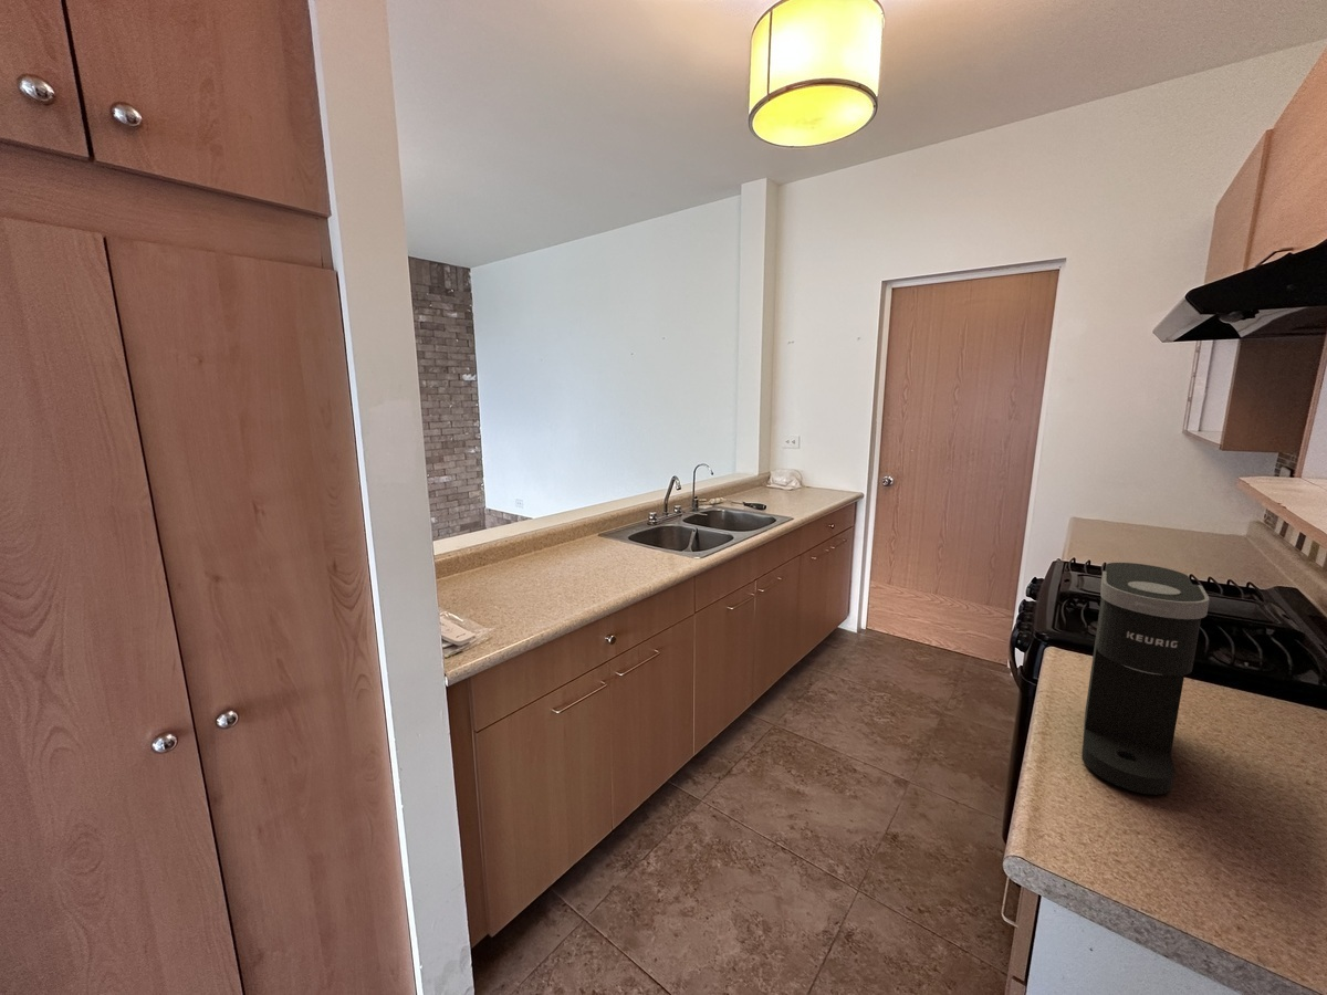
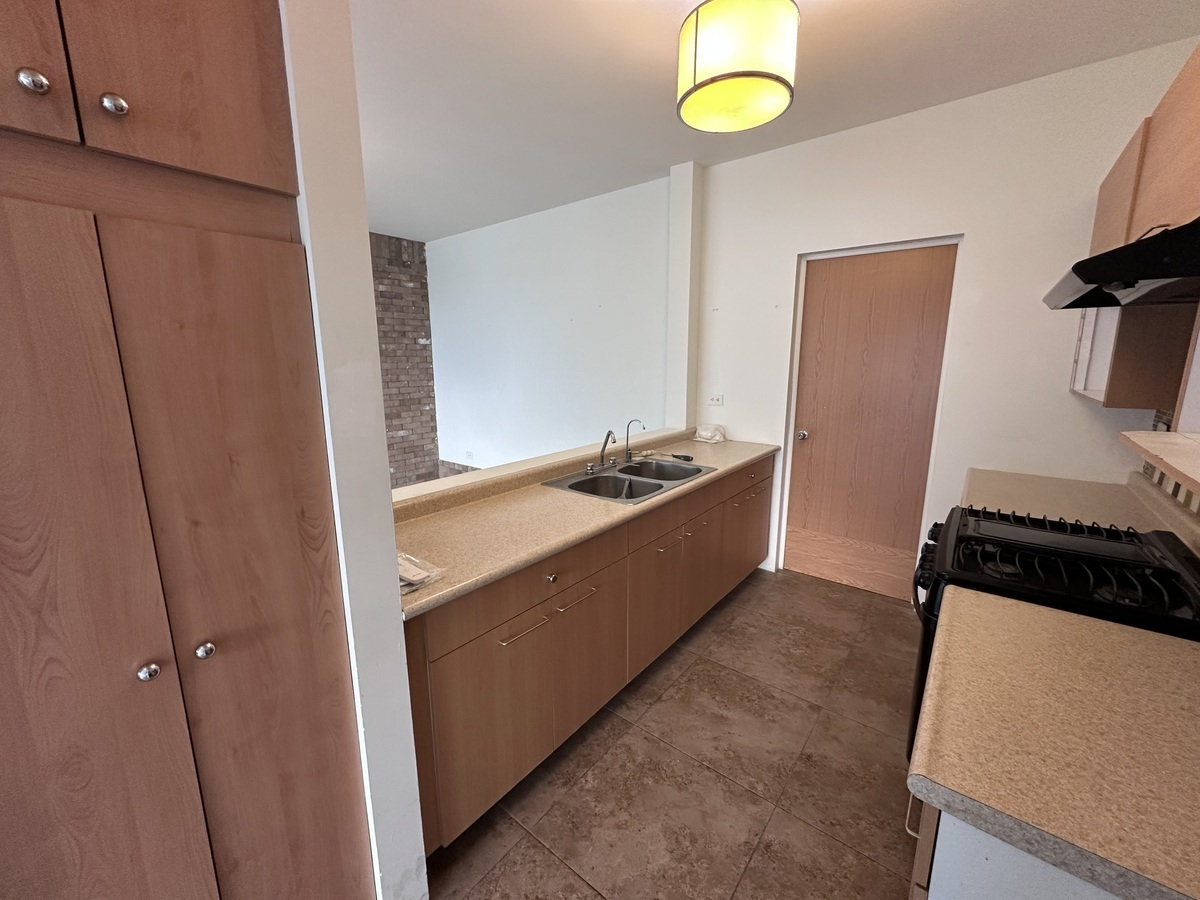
- coffee maker (1136, 664)
